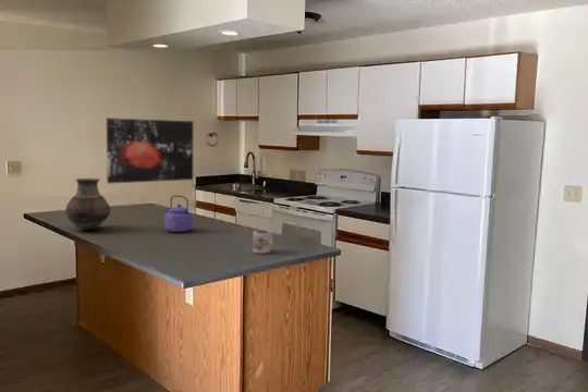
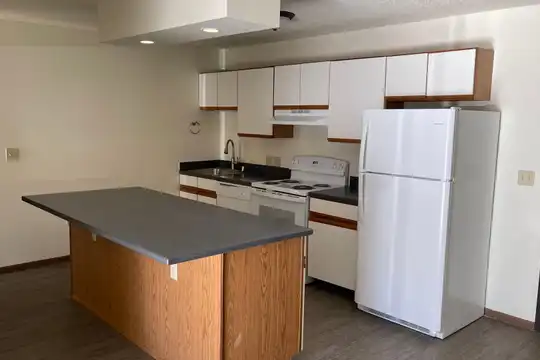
- vase (88, 204)
- wall art (151, 150)
- kettle (175, 212)
- mug (264, 241)
